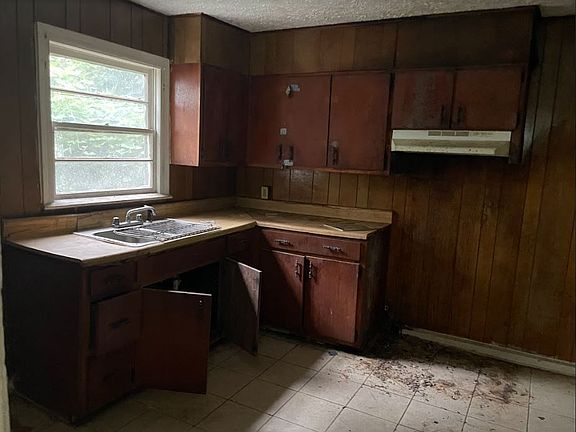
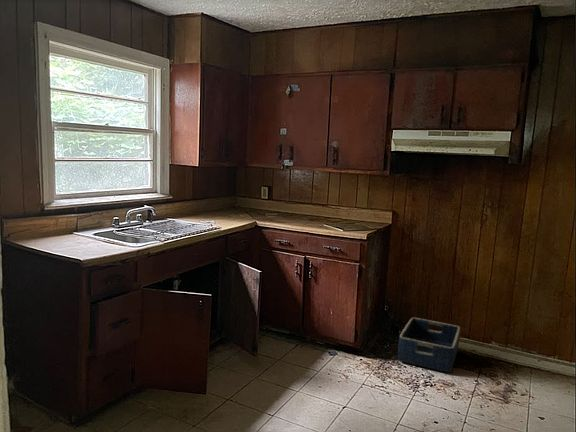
+ basket (429, 343)
